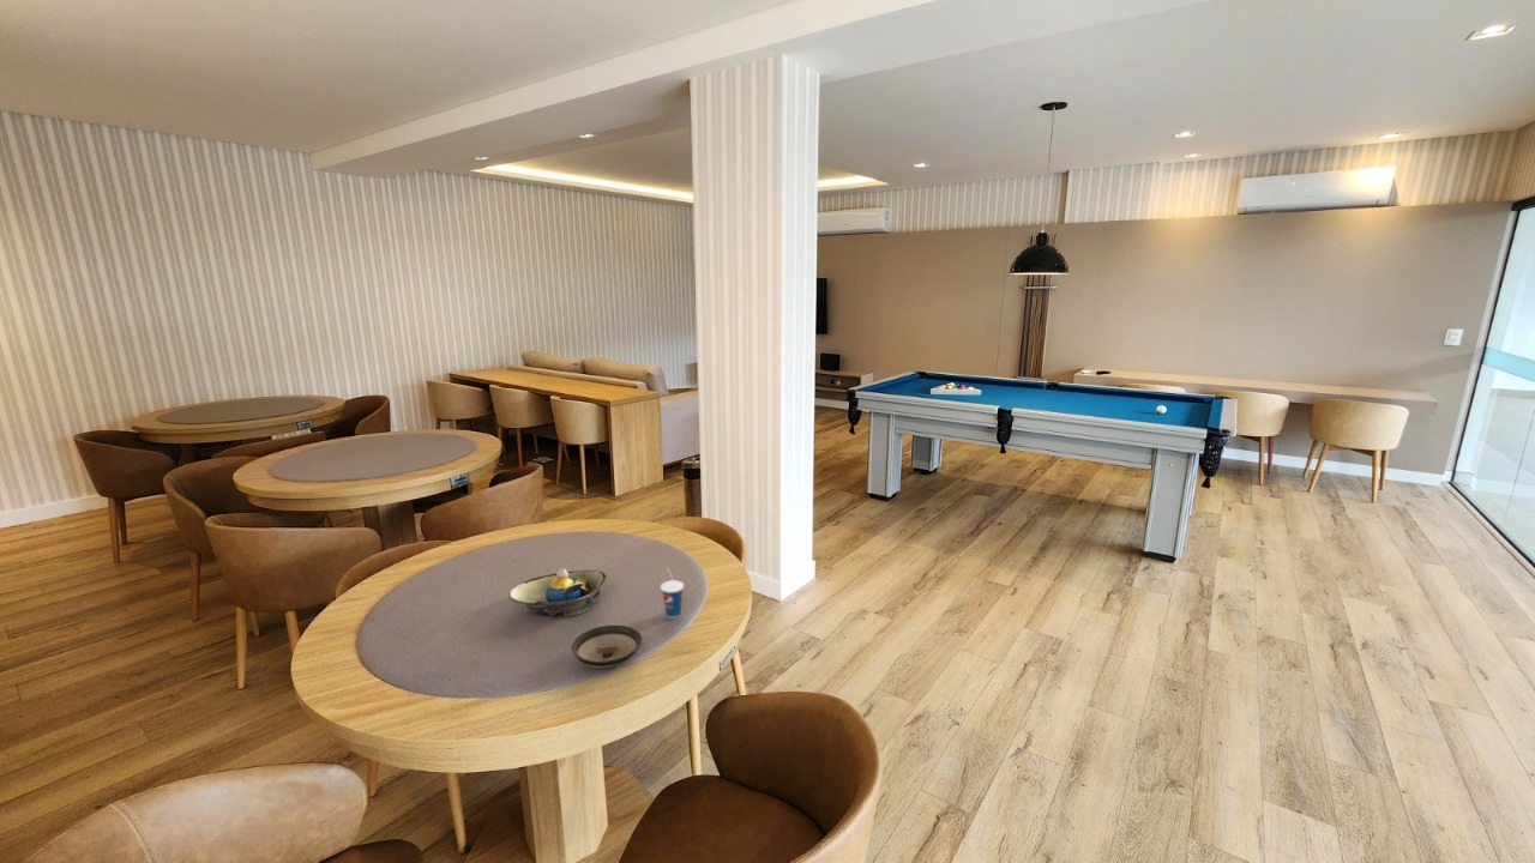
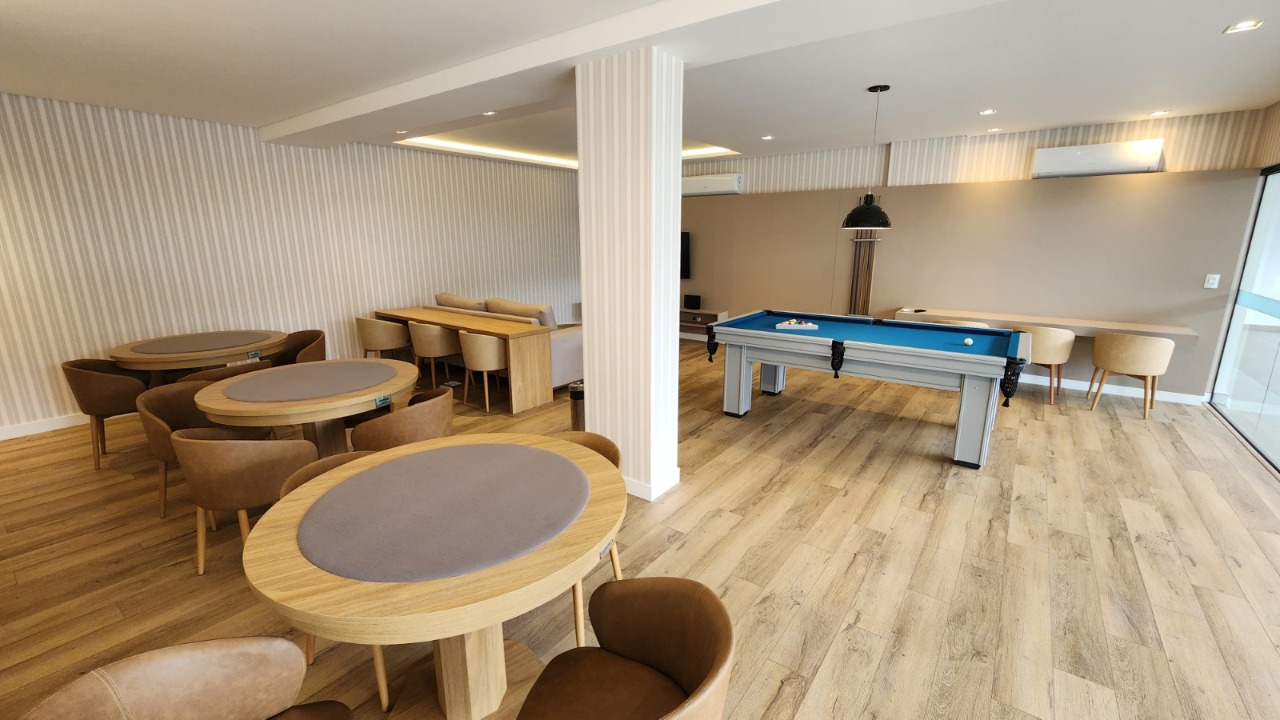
- decorative bowl (571, 583)
- cup (672, 591)
- saucer (607, 650)
